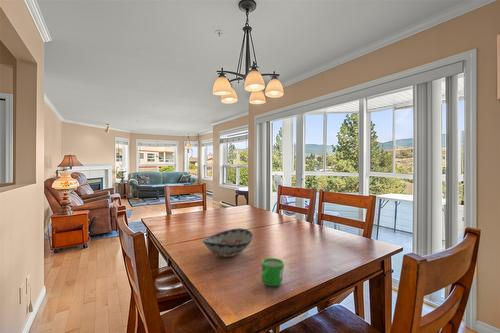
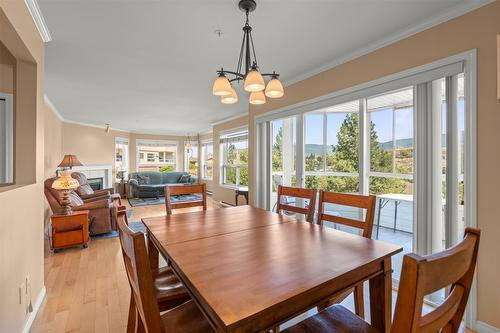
- mug (270, 274)
- decorative bowl (228, 244)
